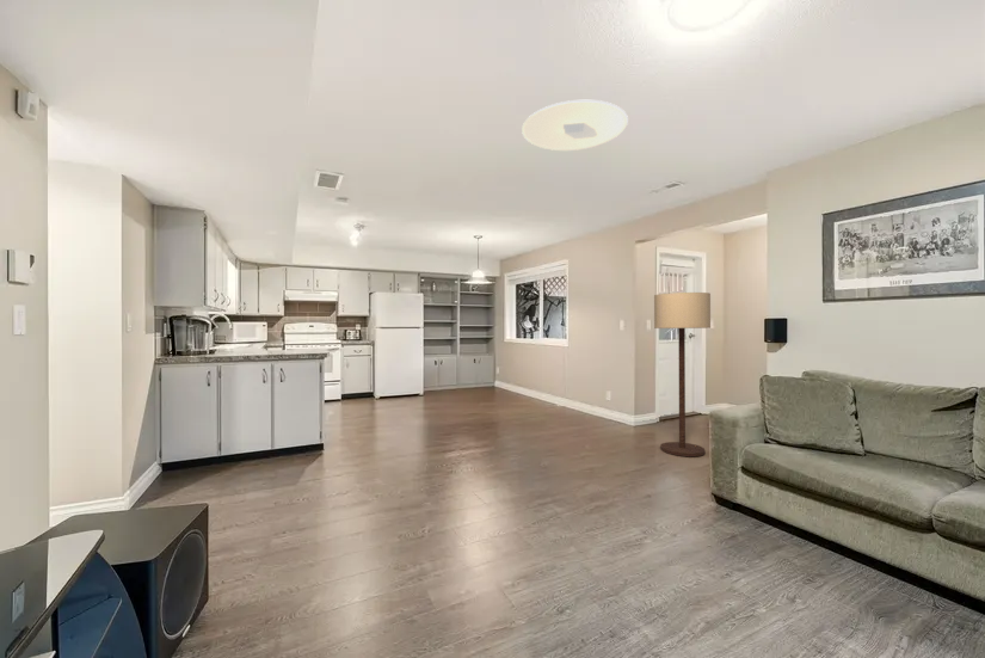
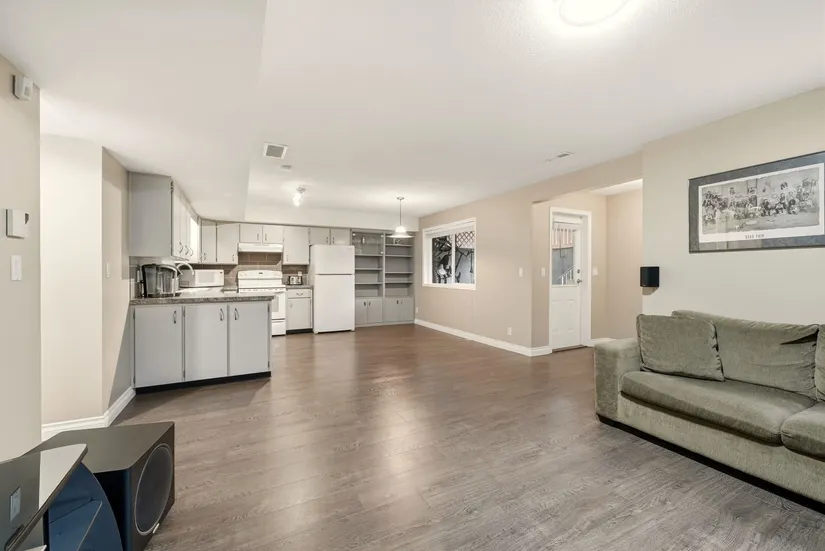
- ceiling light (573, 123)
- floor lamp (682, 373)
